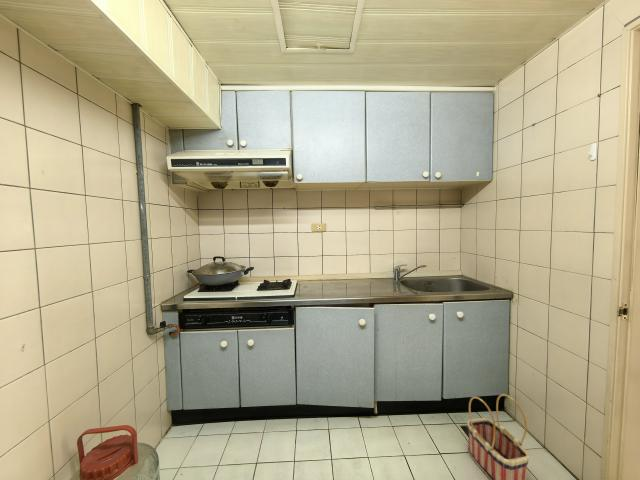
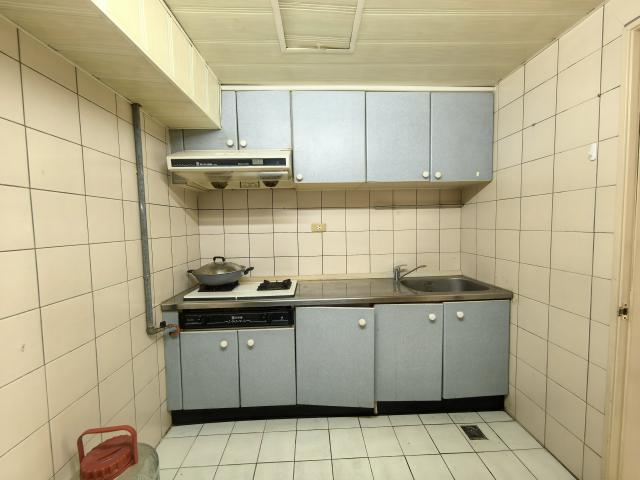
- basket (496, 433)
